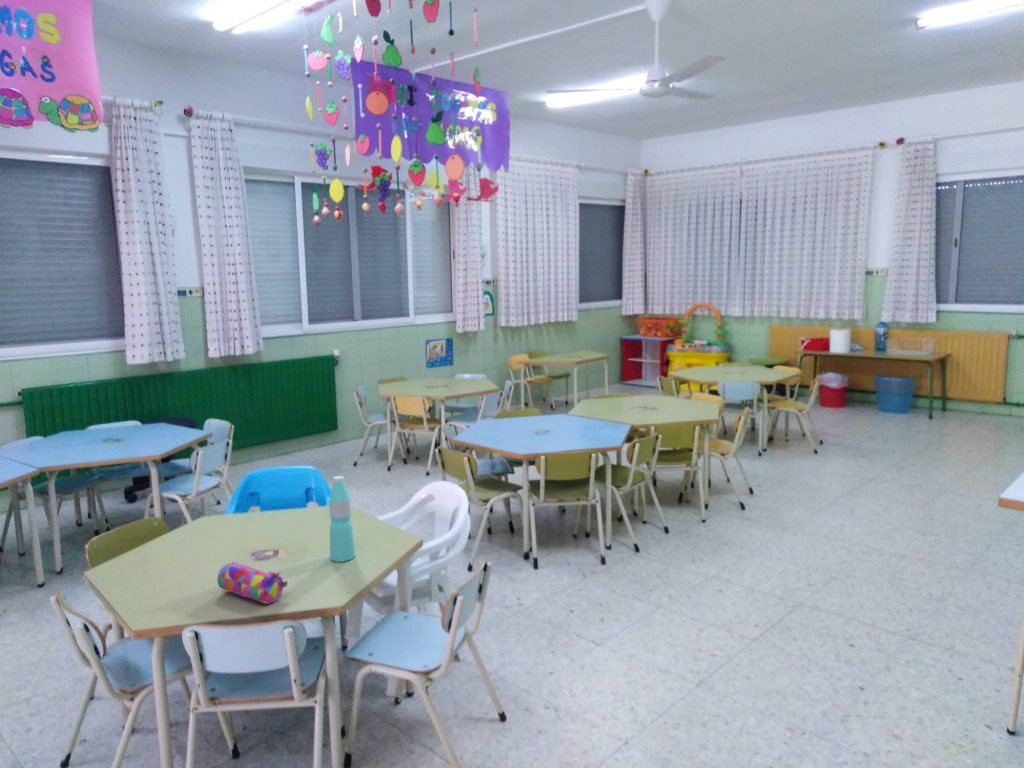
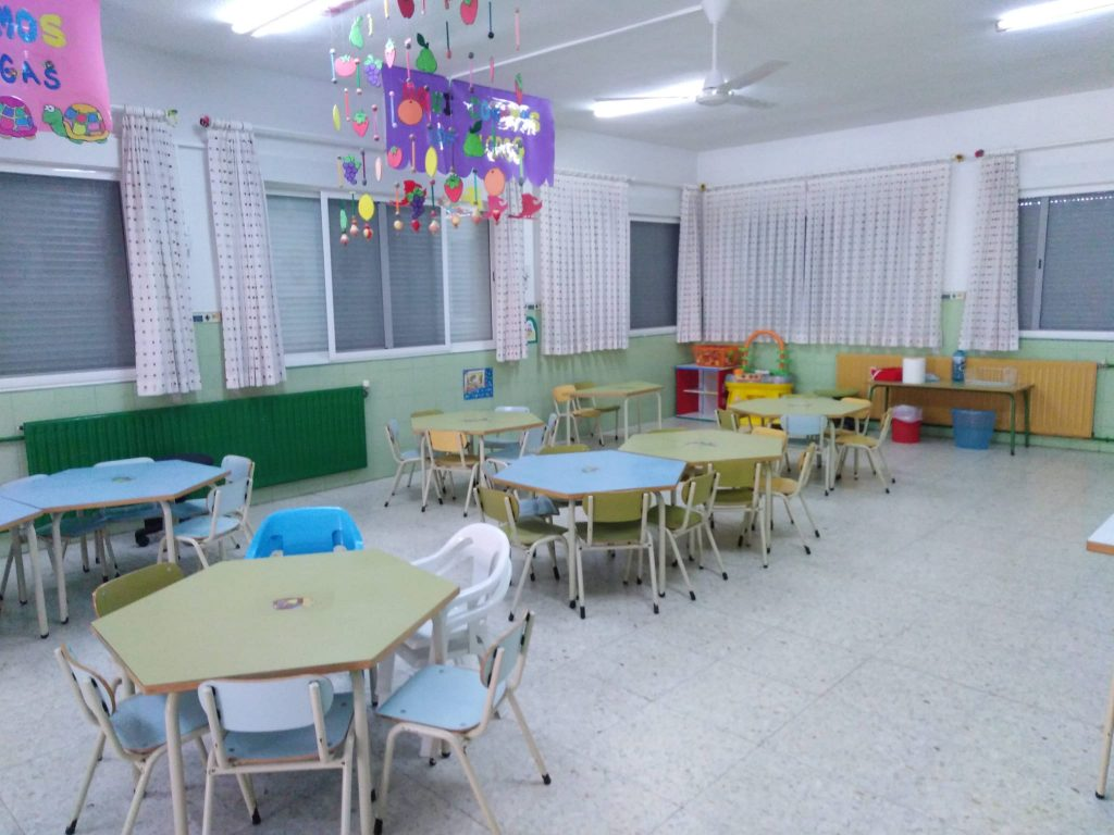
- pencil case (251, 581)
- water bottle (340, 517)
